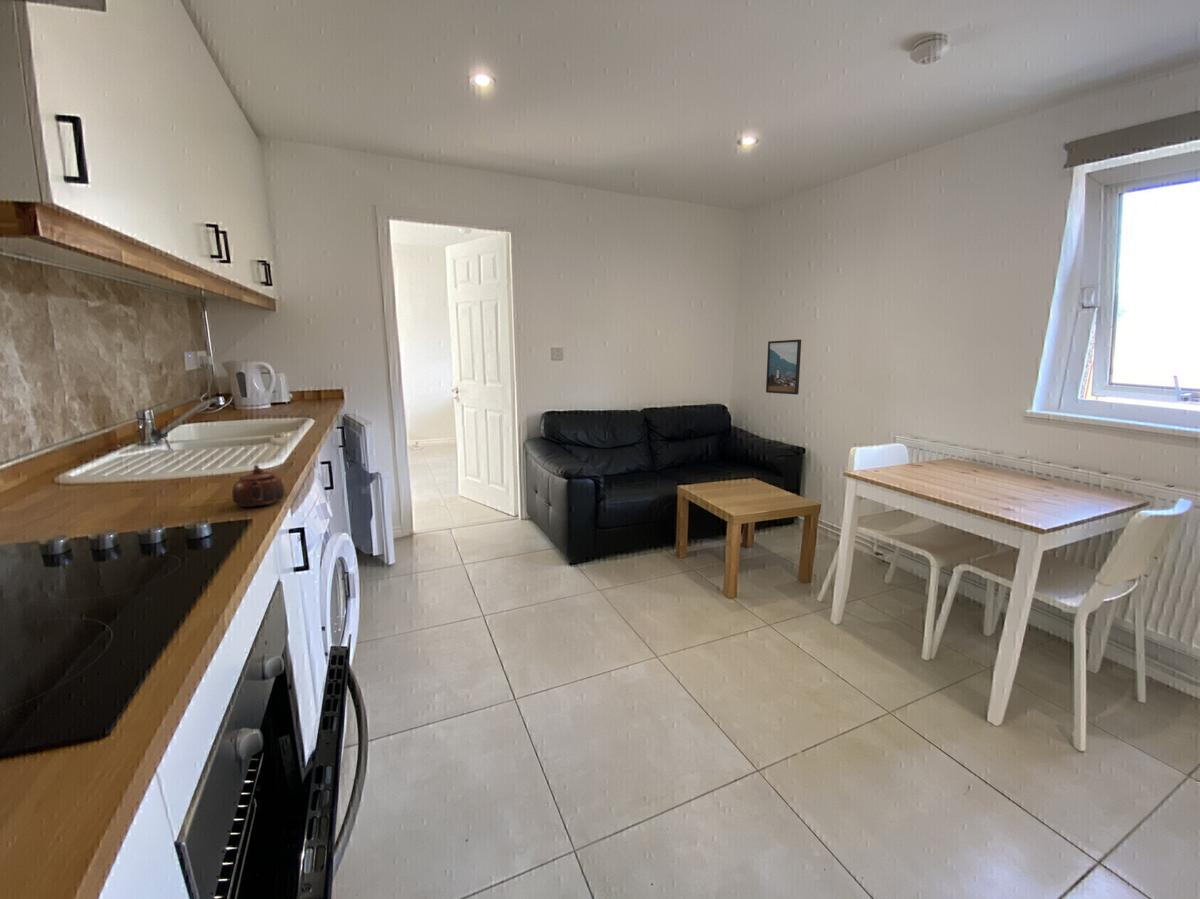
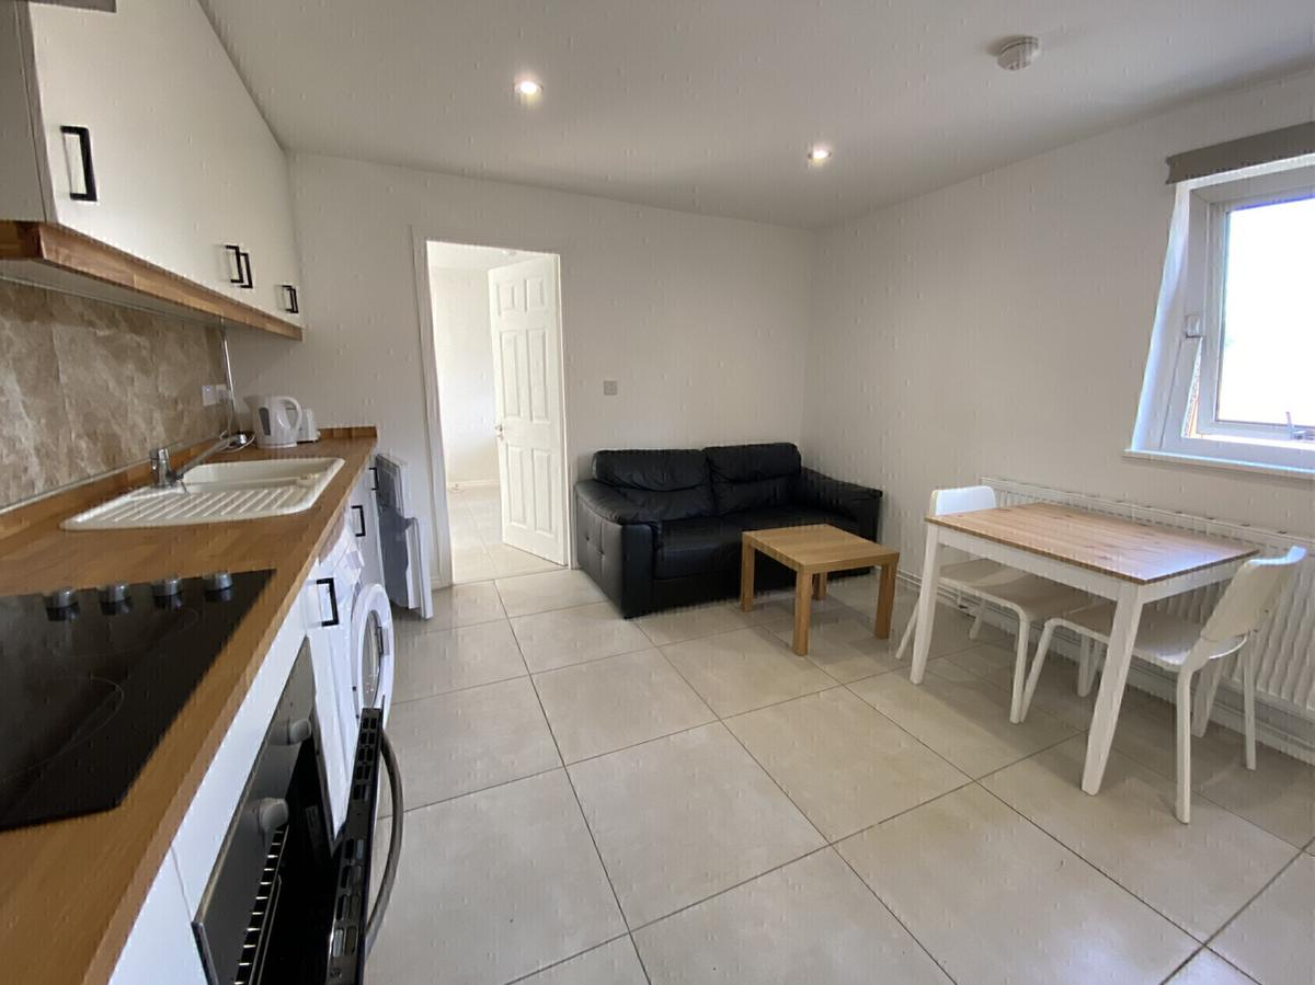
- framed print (782, 367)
- teapot (258, 483)
